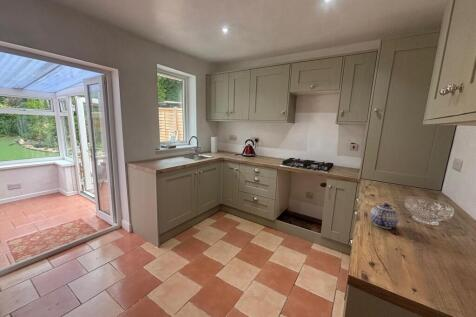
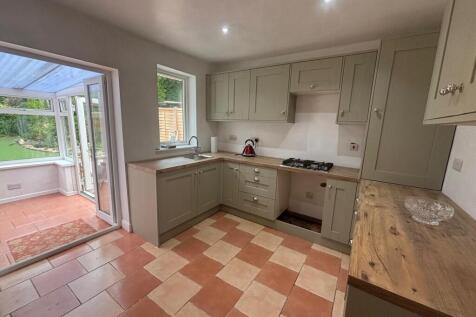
- teapot (384, 214)
